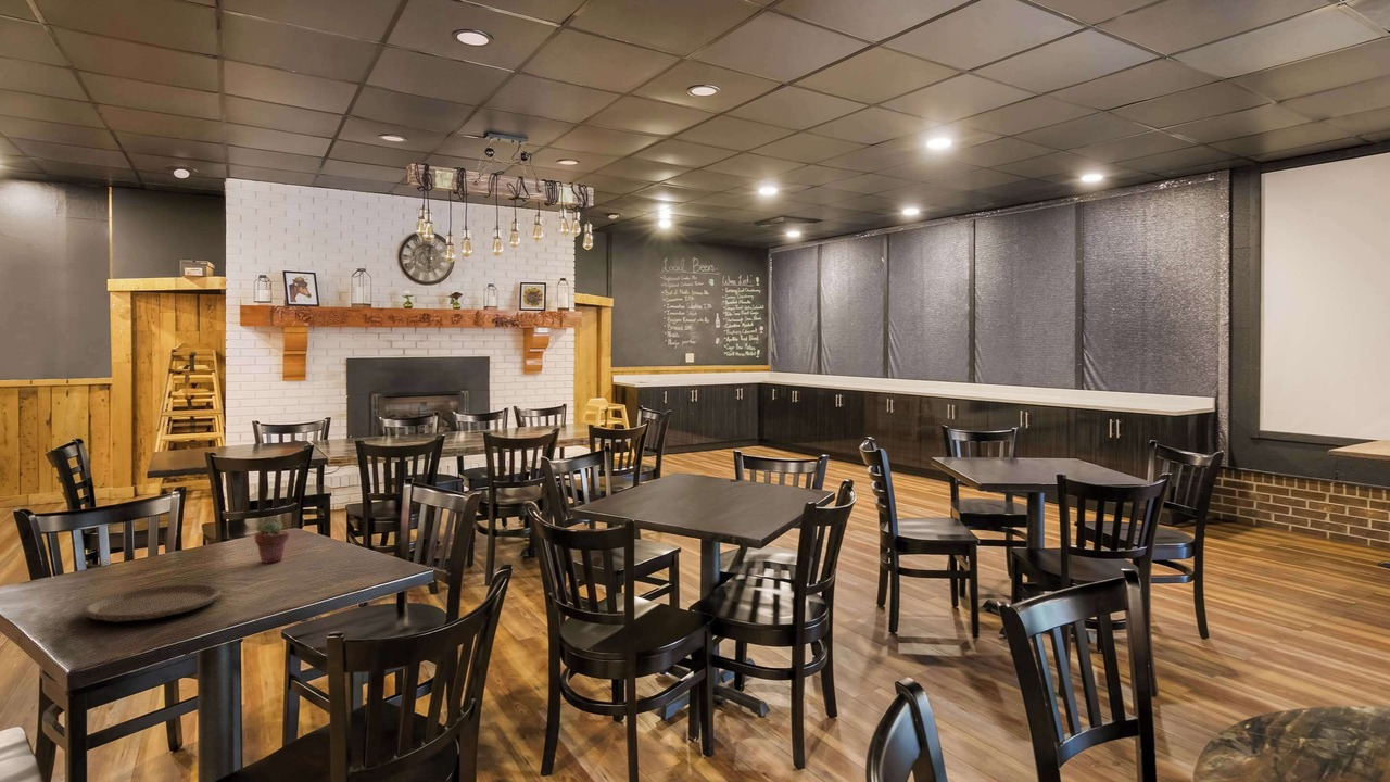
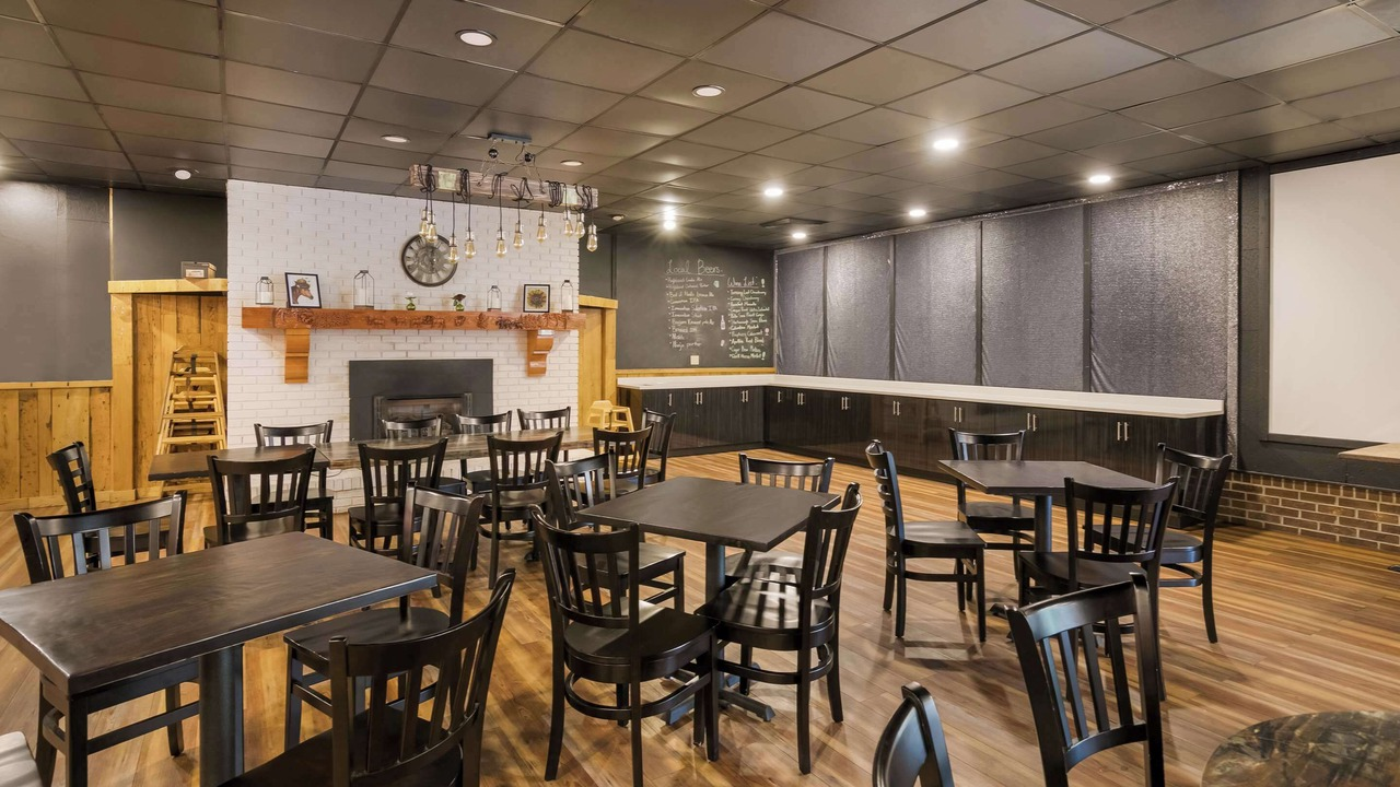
- potted succulent (271, 540)
- plate (154, 602)
